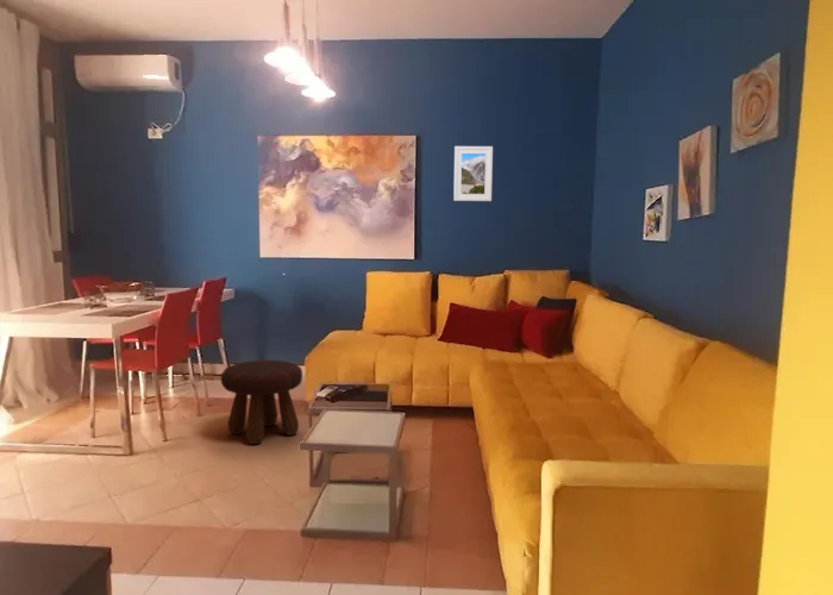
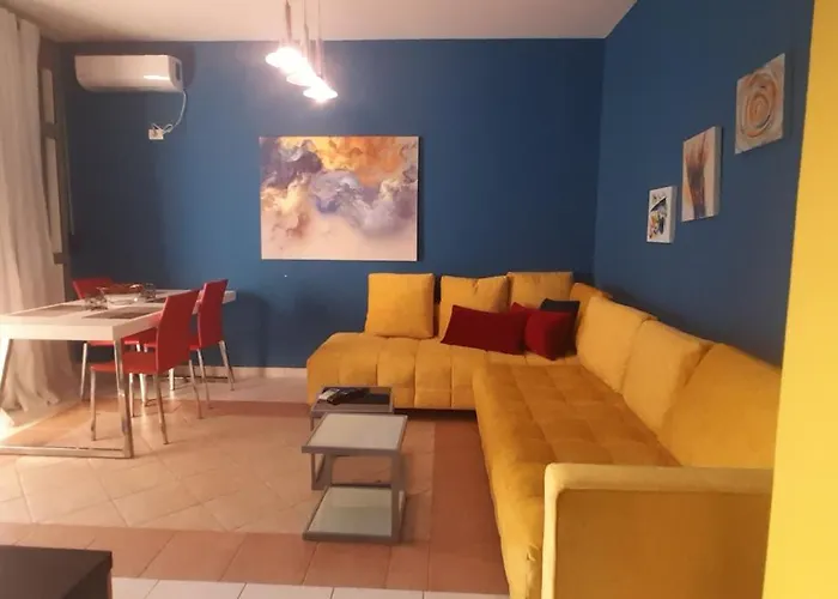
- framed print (472, 174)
- footstool (262, 400)
